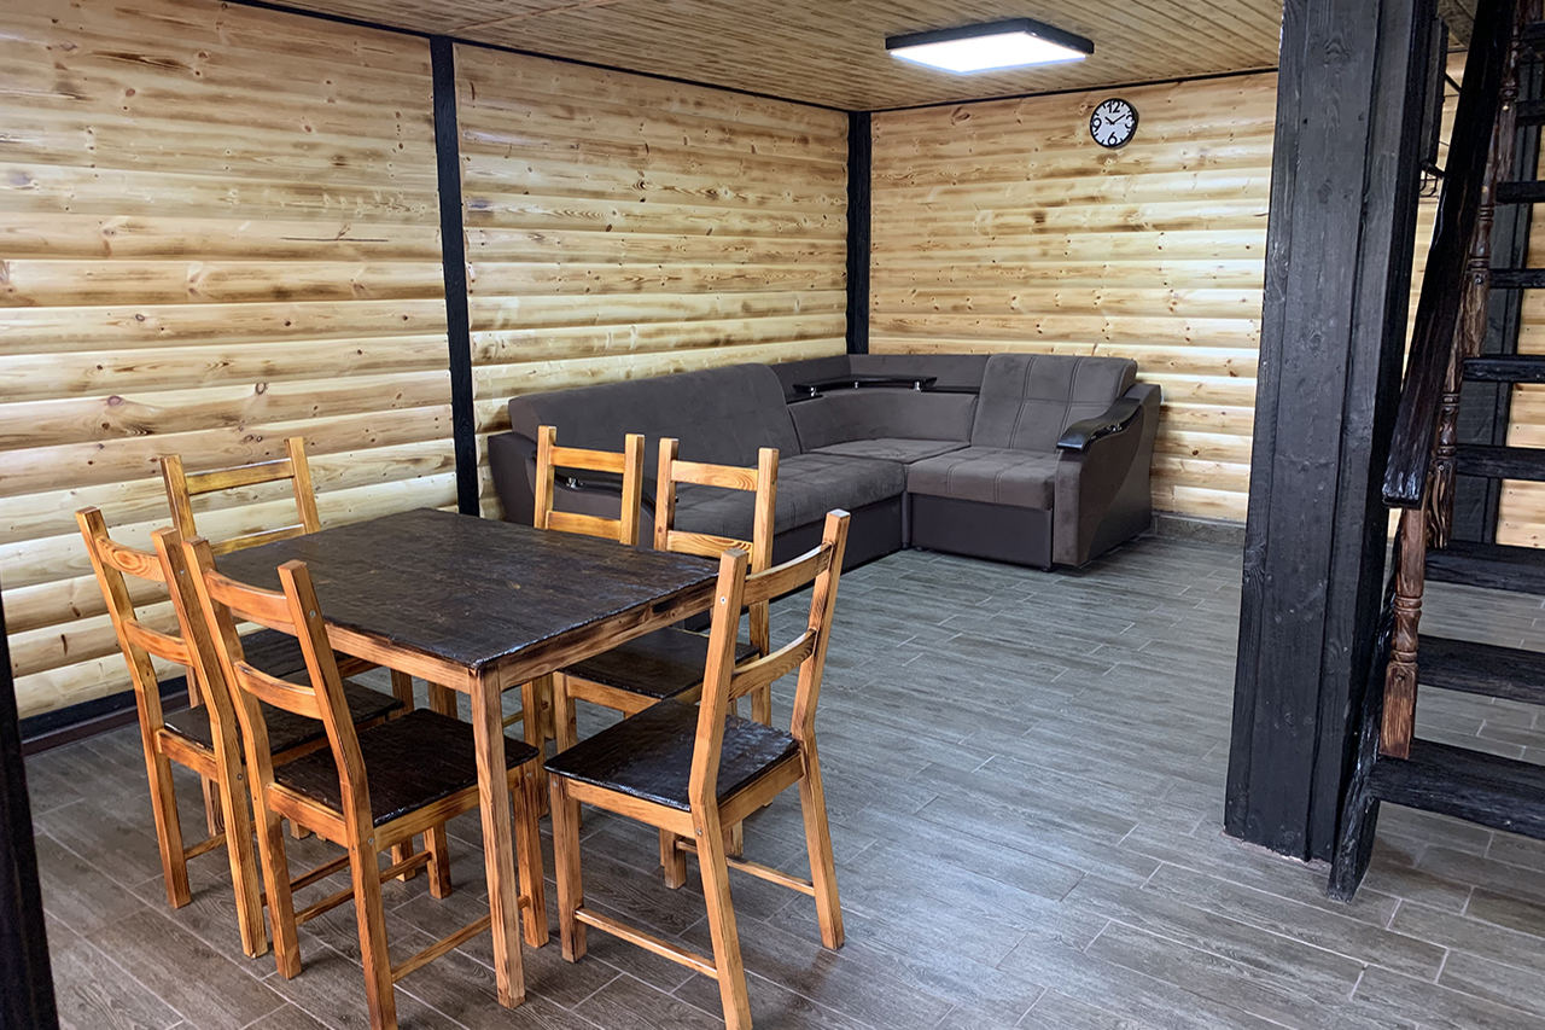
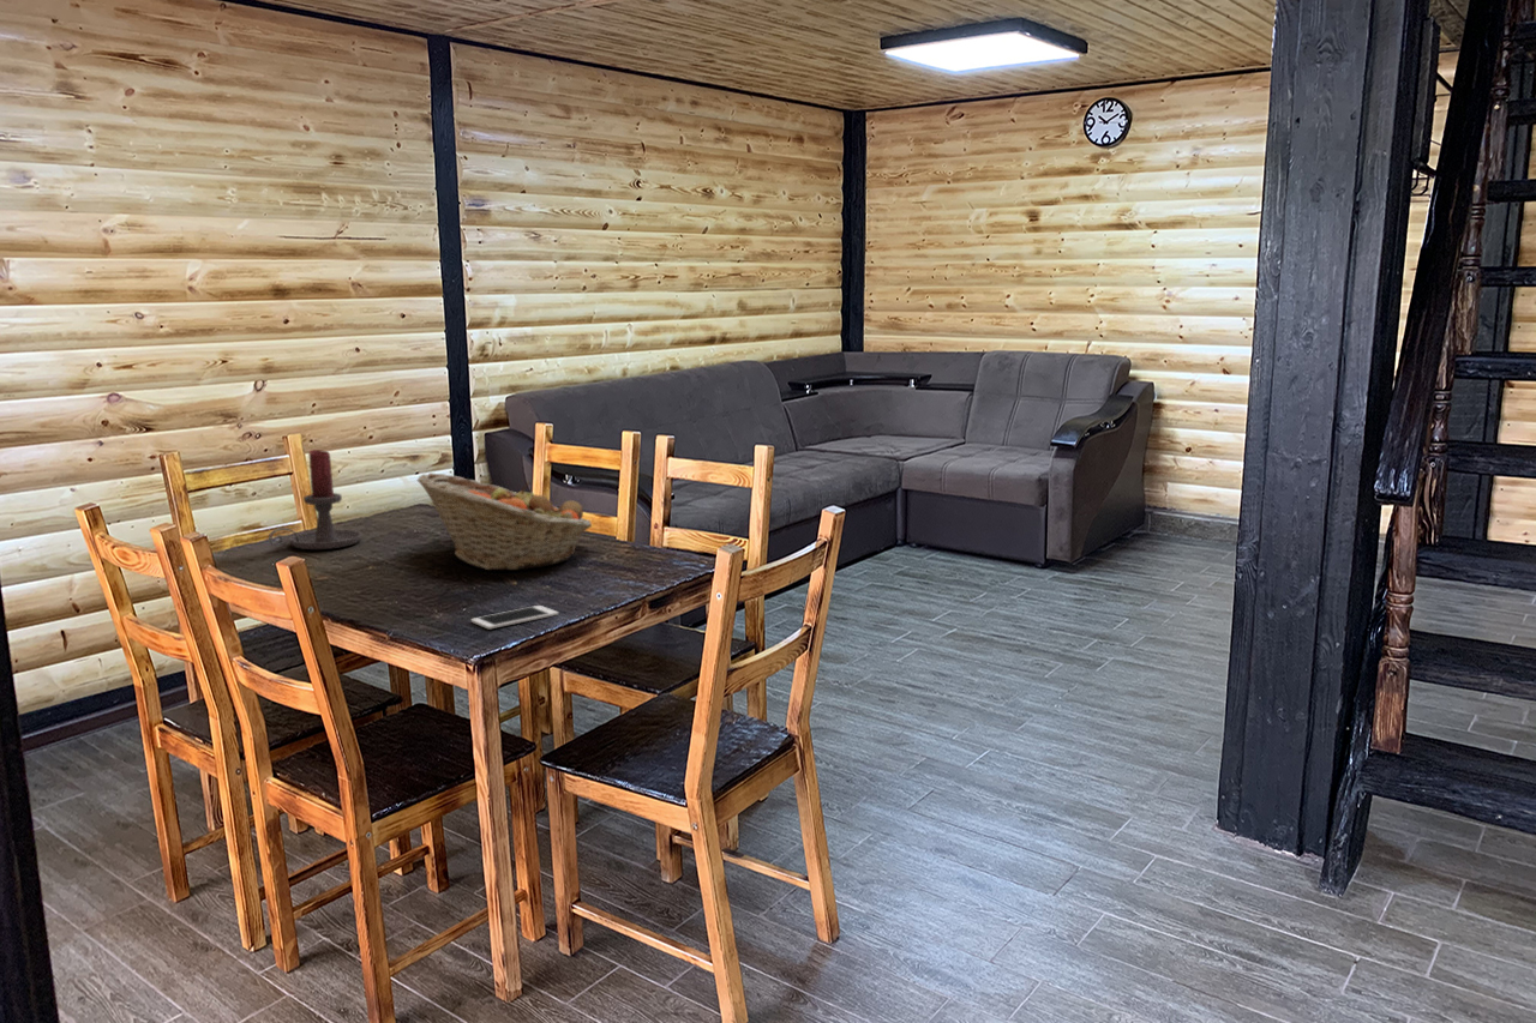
+ cell phone (515, 616)
+ fruit basket (504, 514)
+ candle holder (312, 498)
